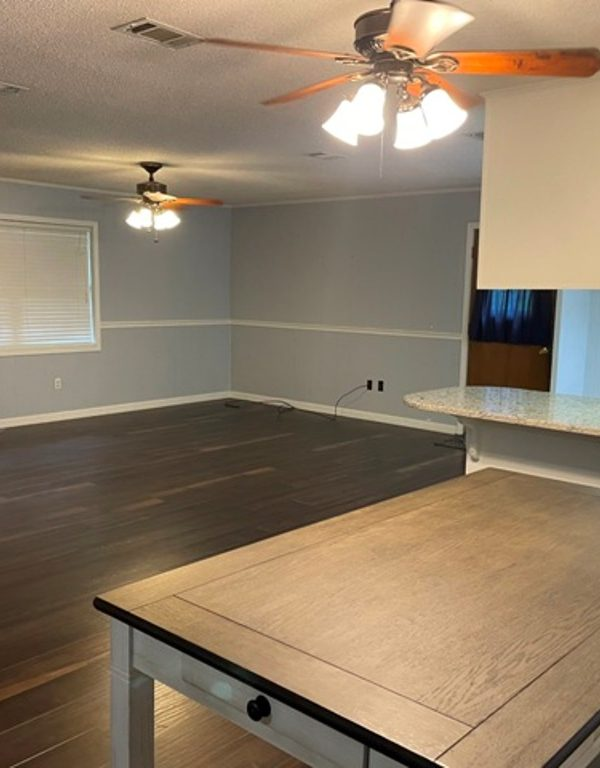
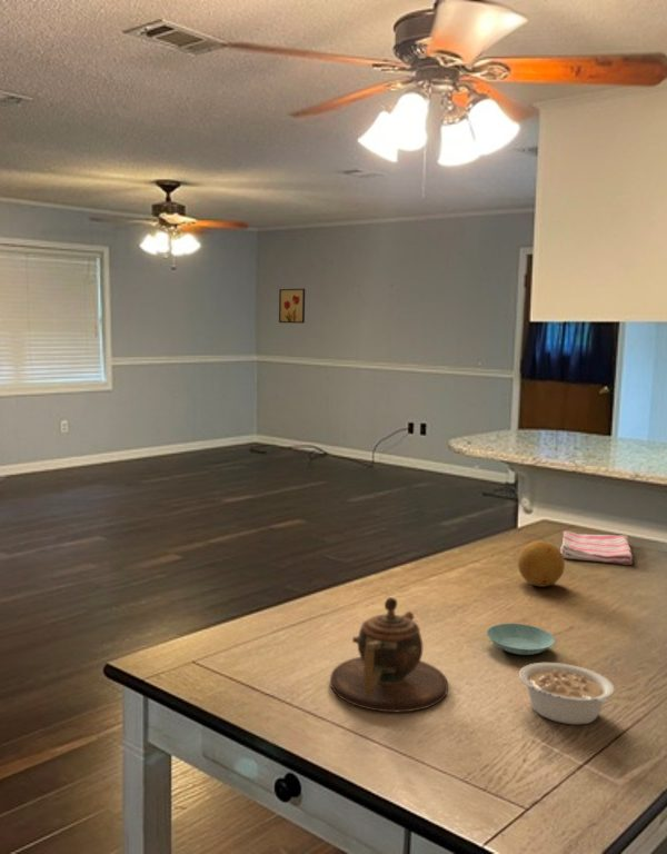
+ saucer (519, 640)
+ dish towel (595, 544)
+ wall art (291, 306)
+ legume (568, 693)
+ teapot (389, 642)
+ fruit (540, 563)
